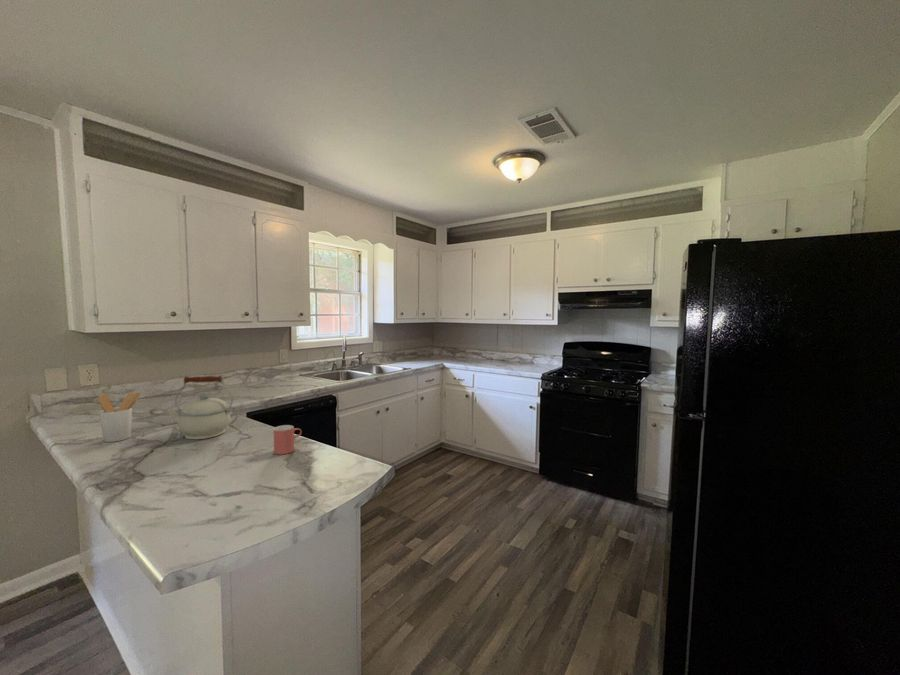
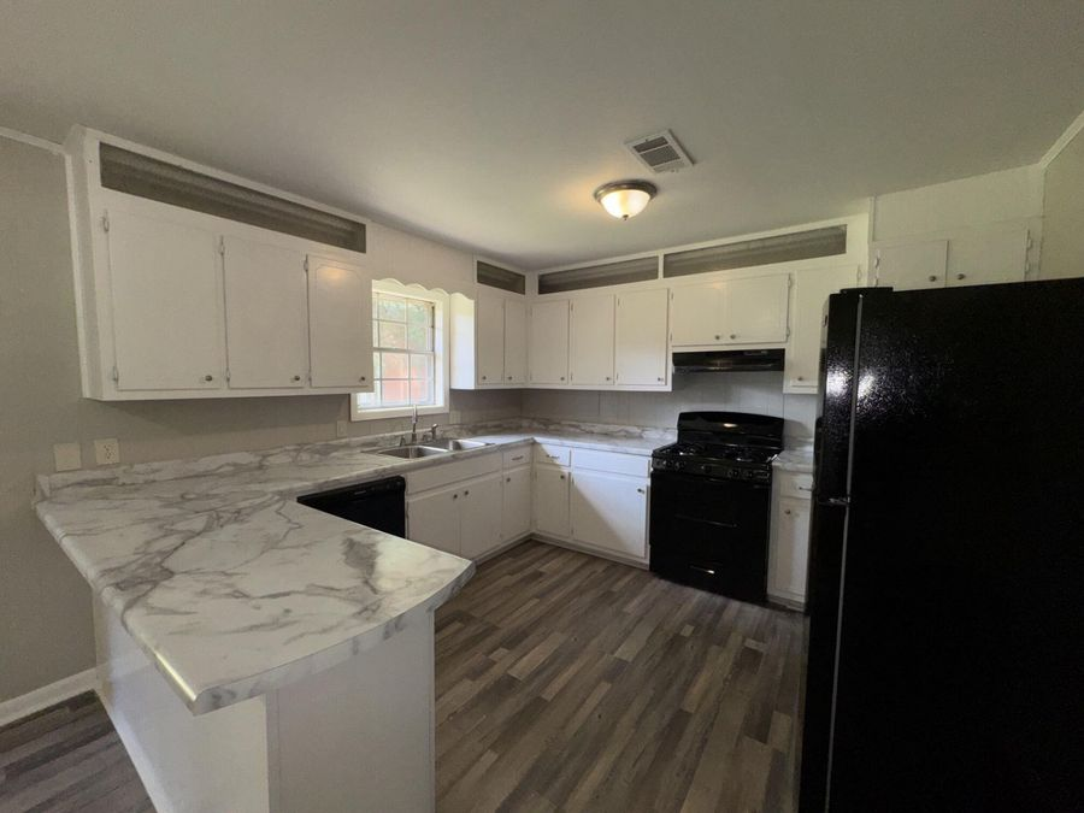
- kettle (200, 405)
- cup (288, 438)
- utensil holder (122, 415)
